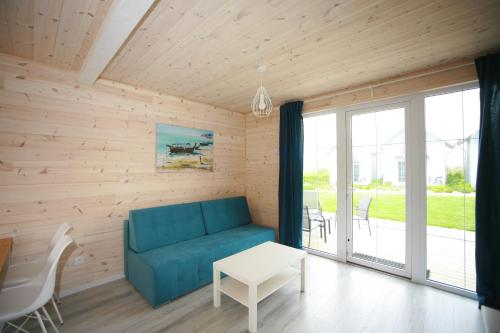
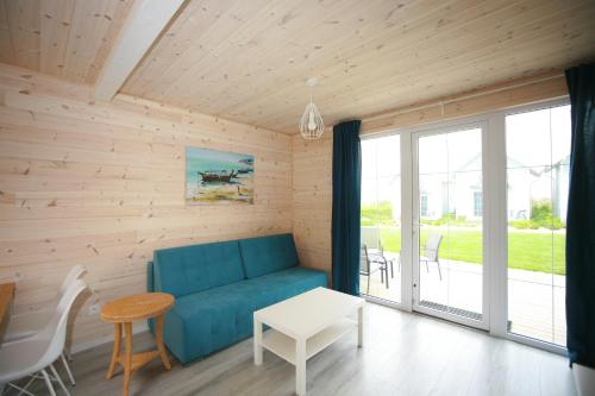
+ side table (131, 342)
